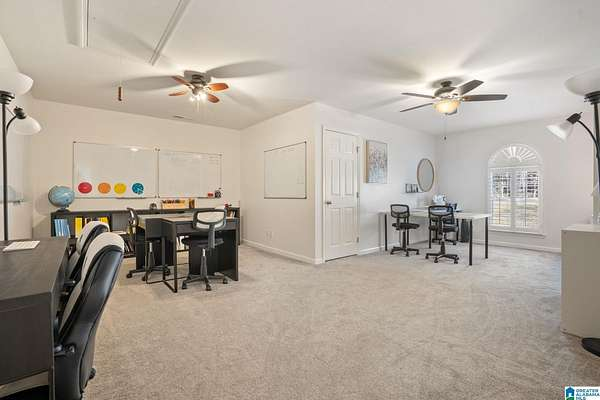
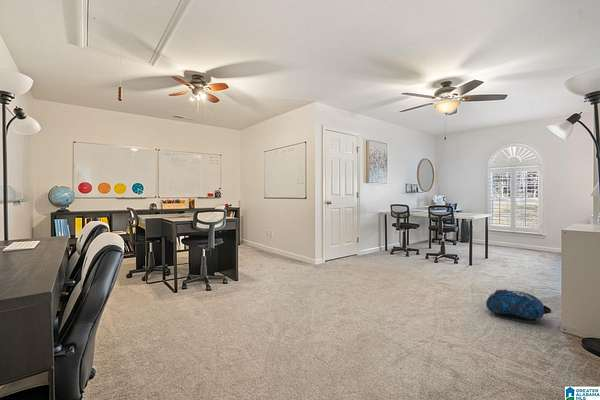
+ backpack (517, 304)
